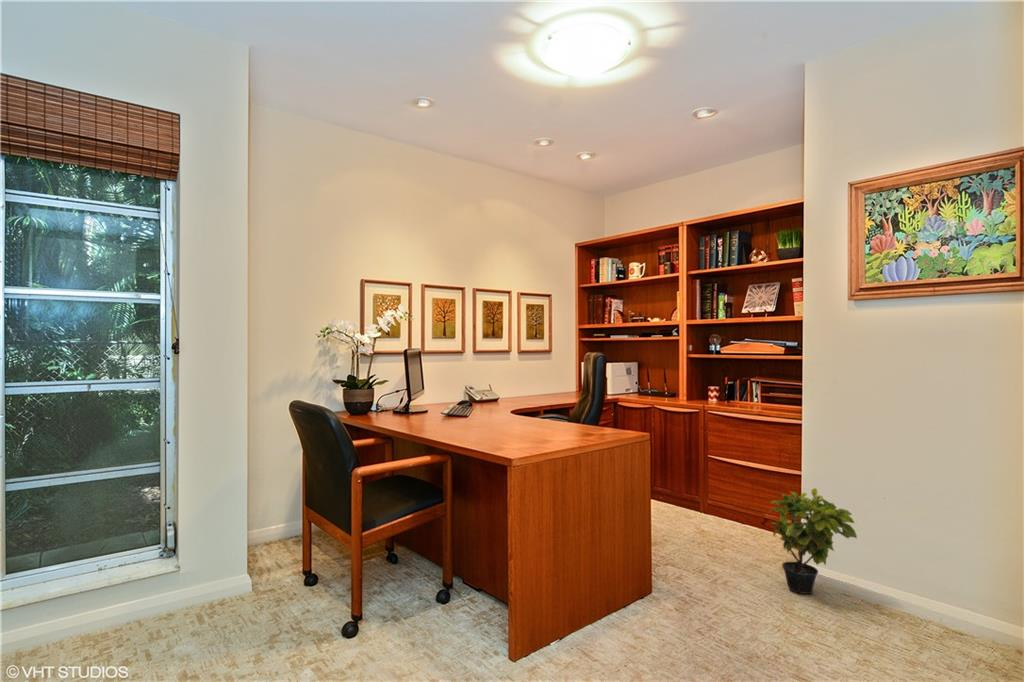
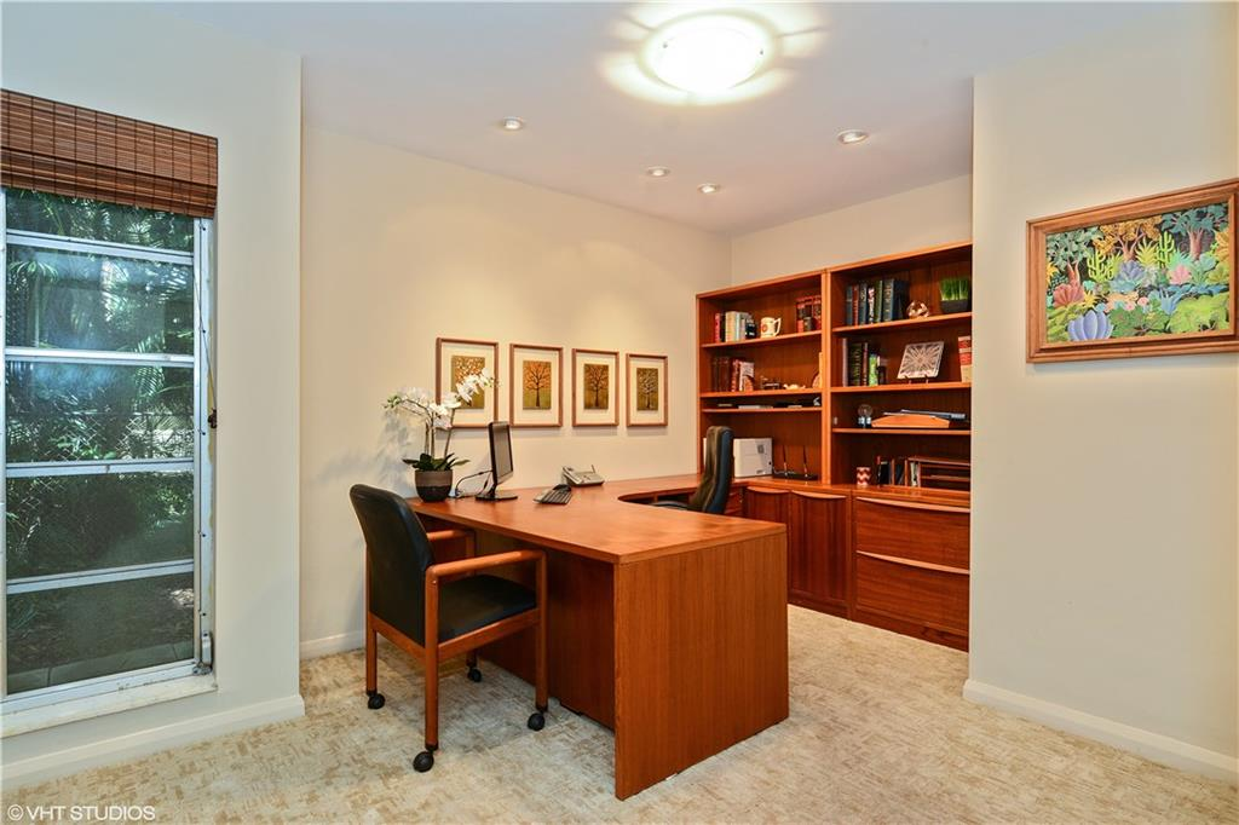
- potted plant (807, 540)
